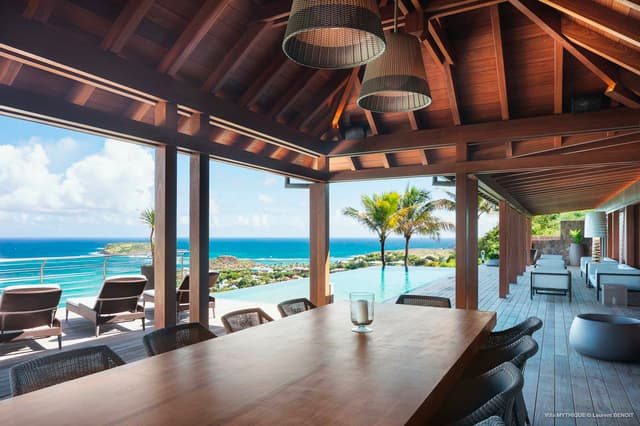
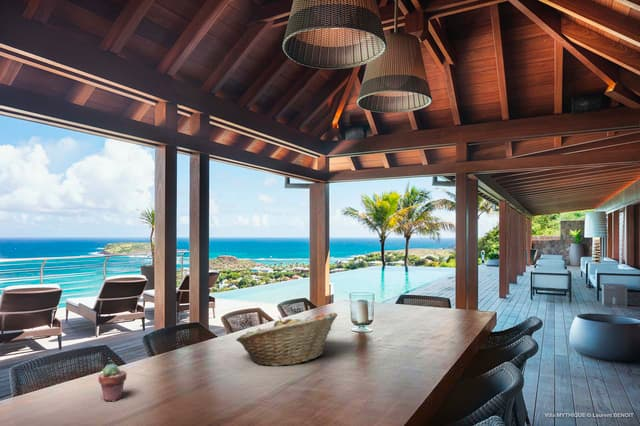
+ potted succulent (112, 380)
+ fruit basket (289, 335)
